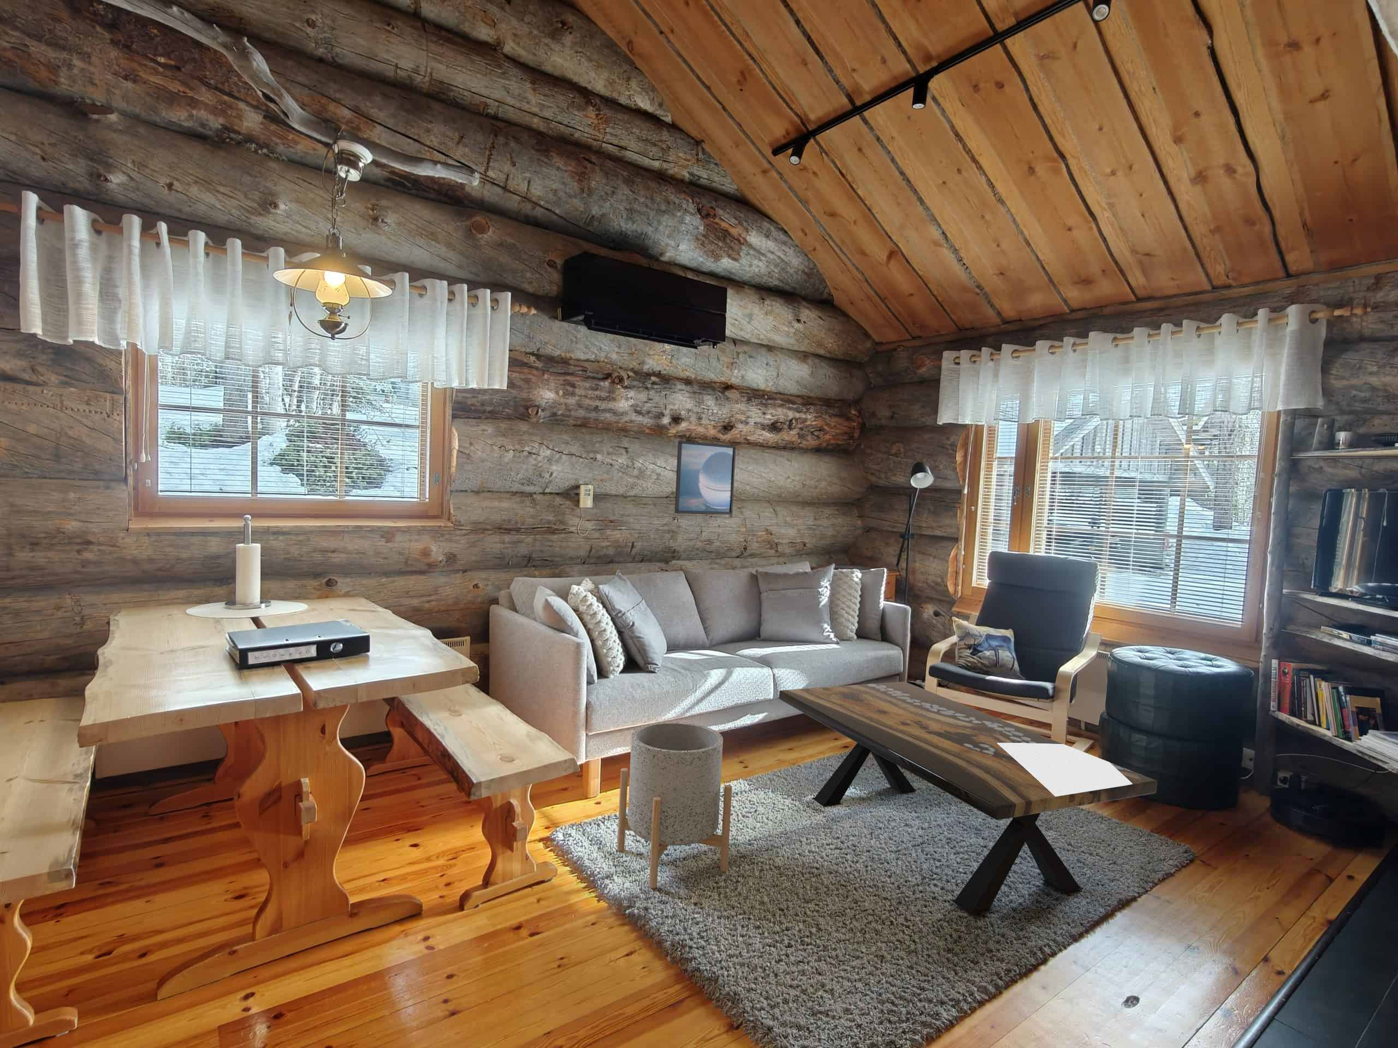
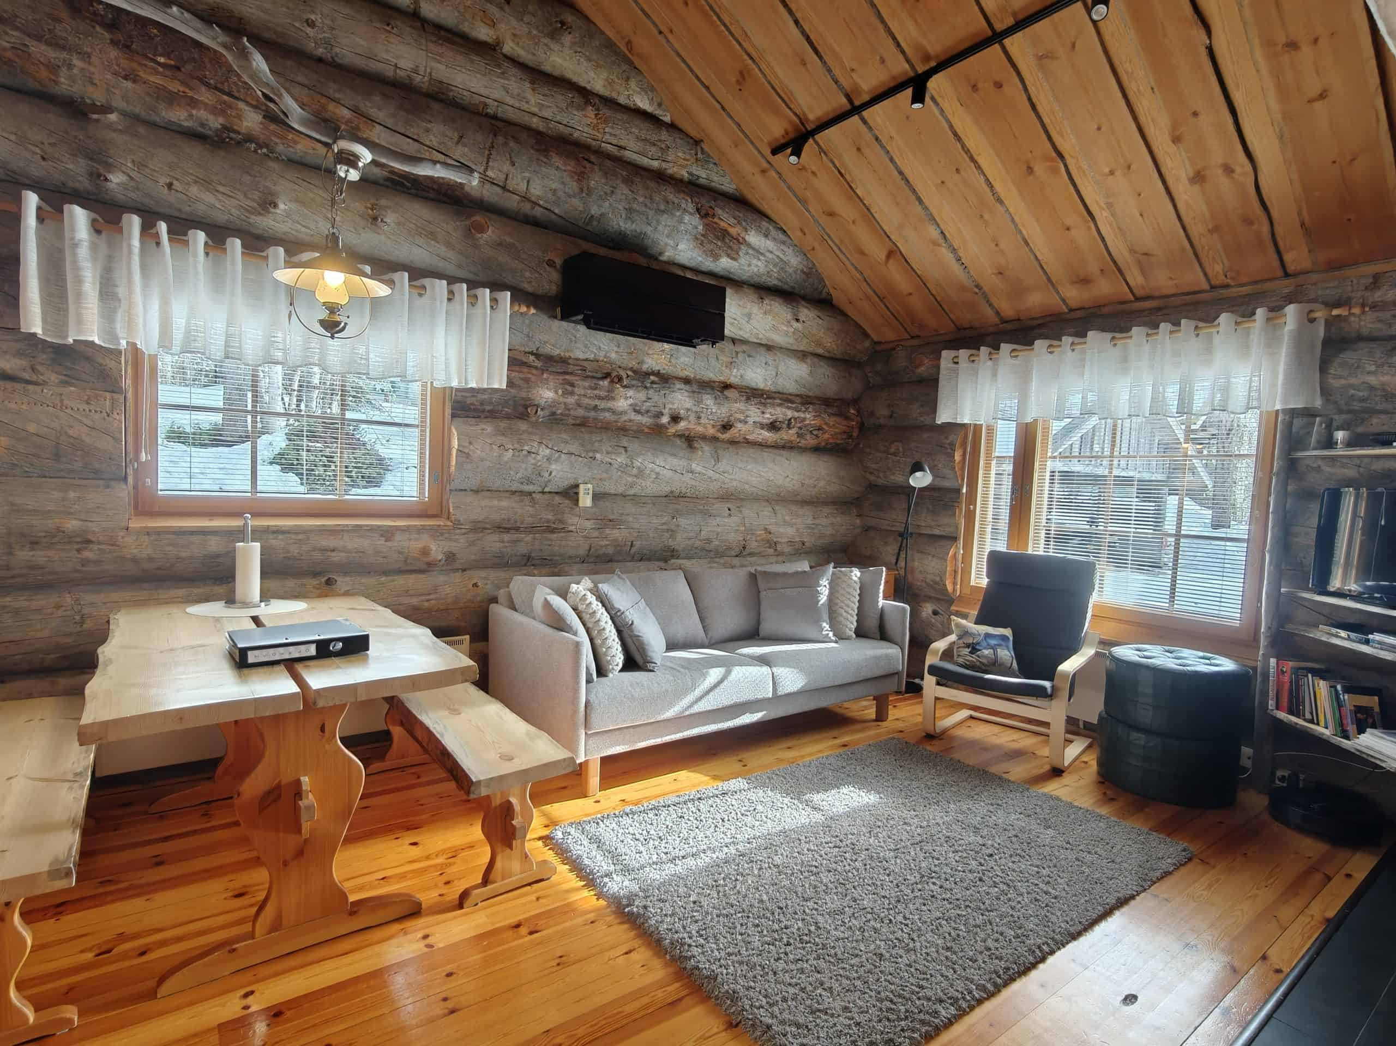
- planter (674, 798)
- coffee table (936, 784)
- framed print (706, 478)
